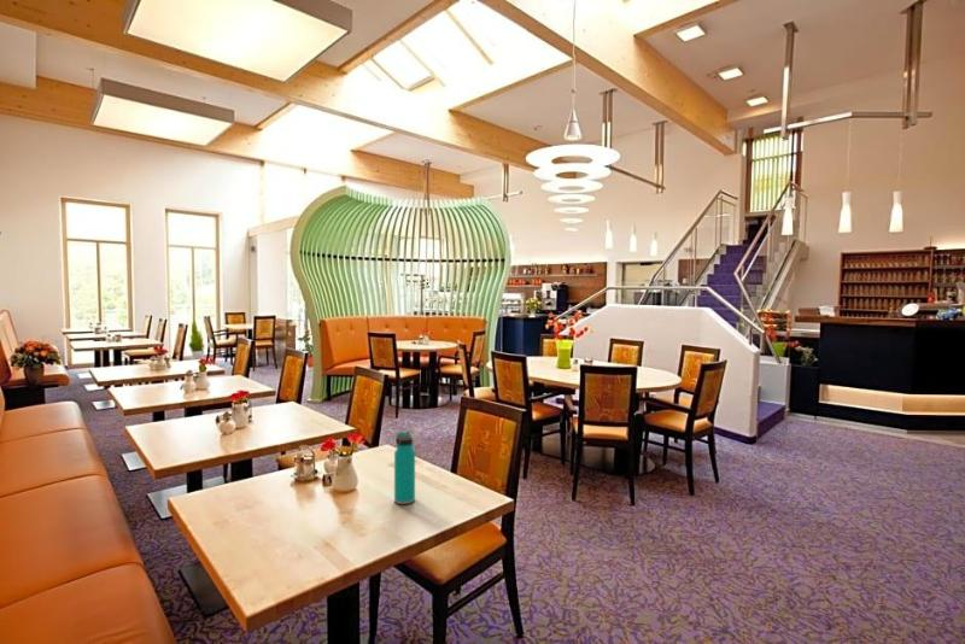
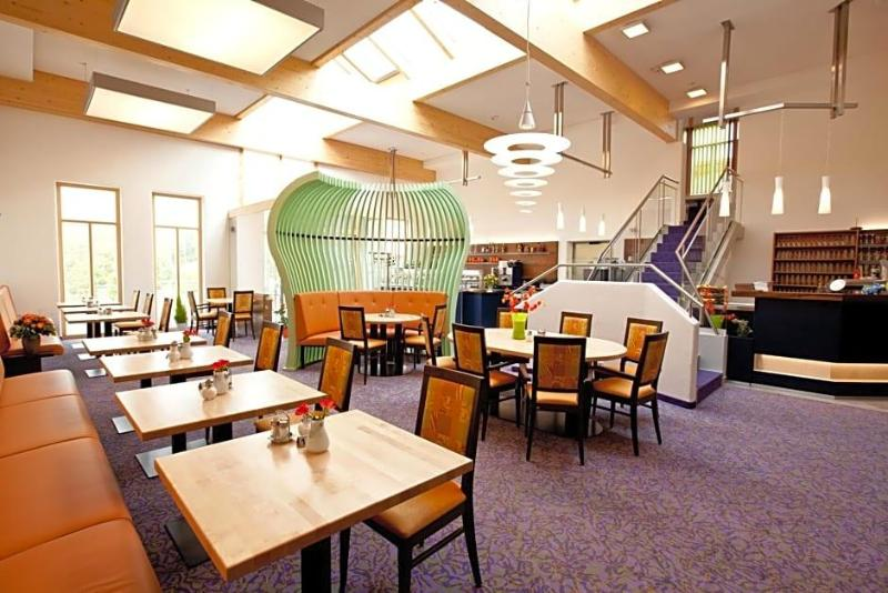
- water bottle (404, 466)
